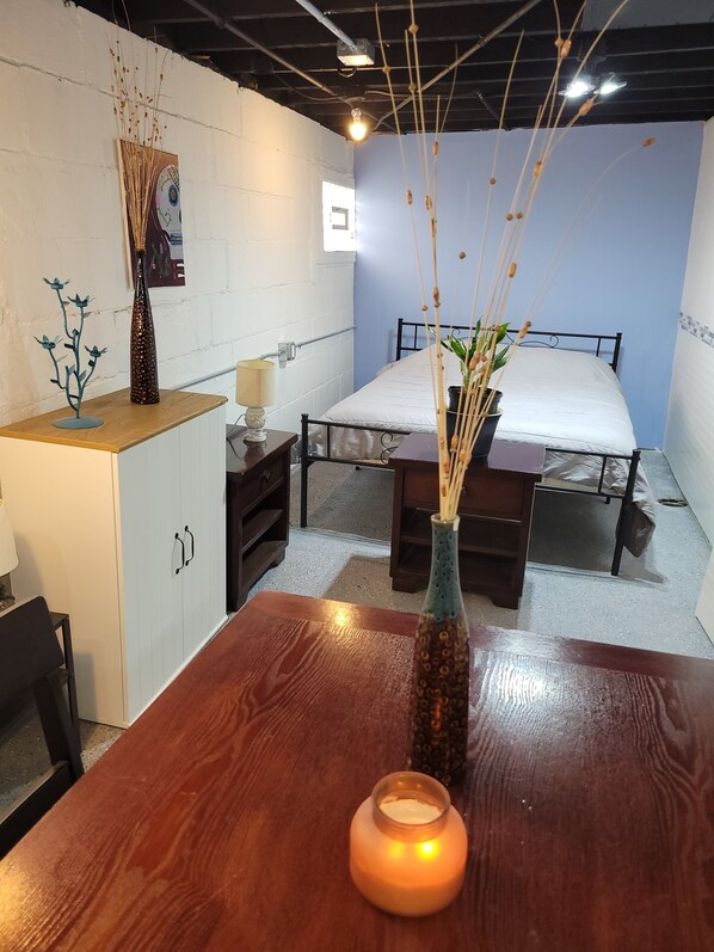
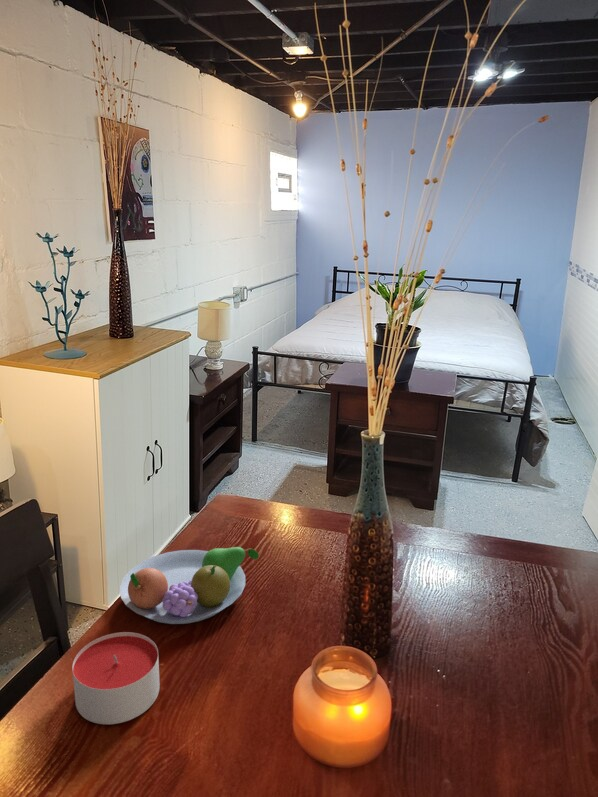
+ candle (117, 674)
+ fruit bowl (188, 571)
